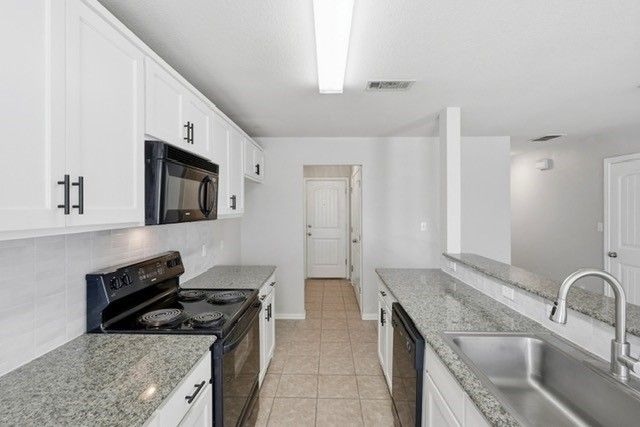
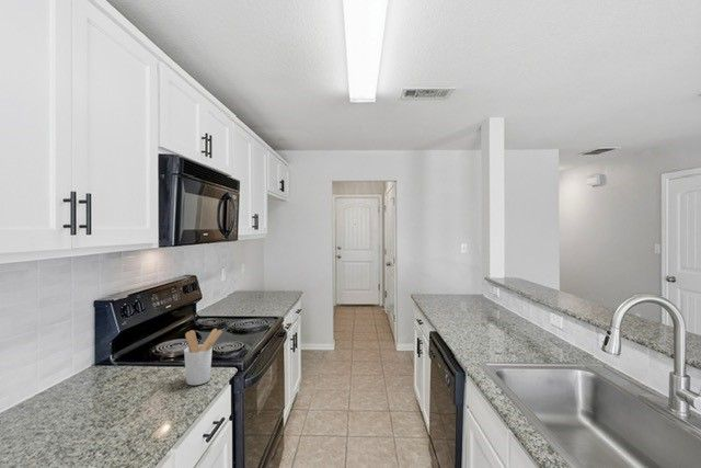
+ utensil holder (204, 354)
